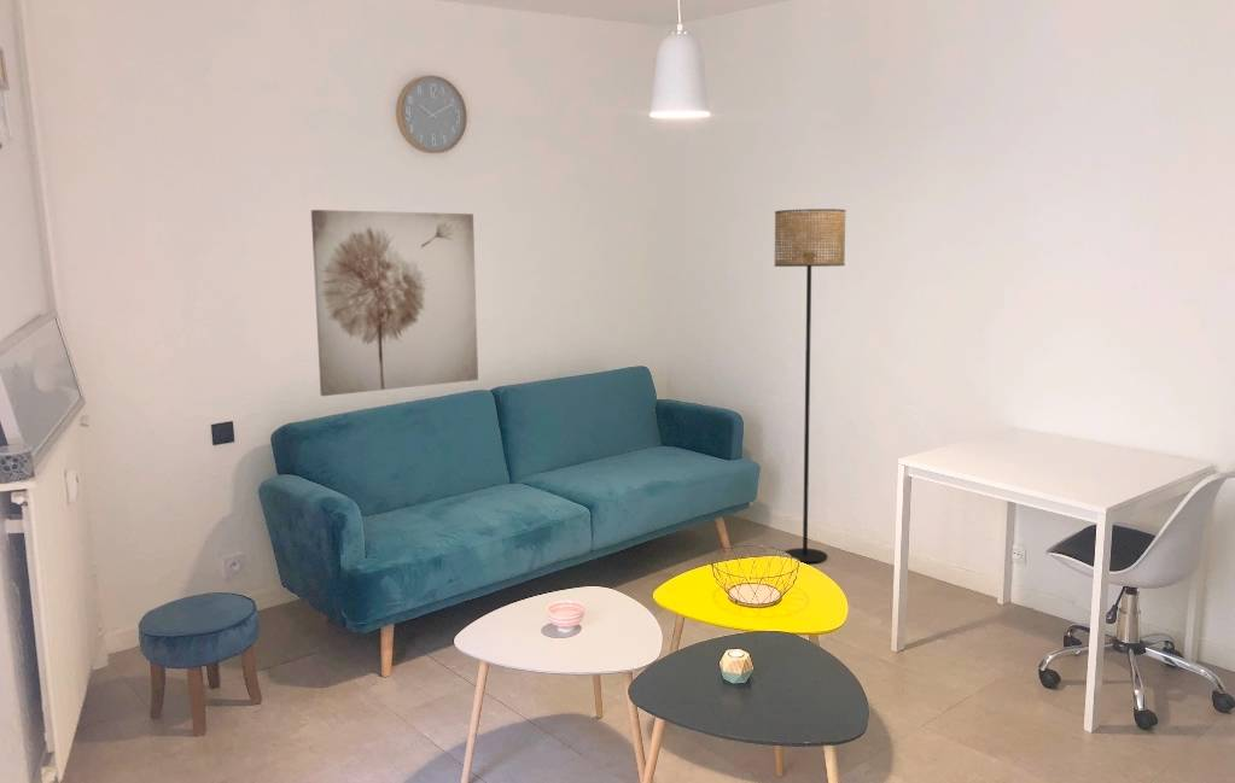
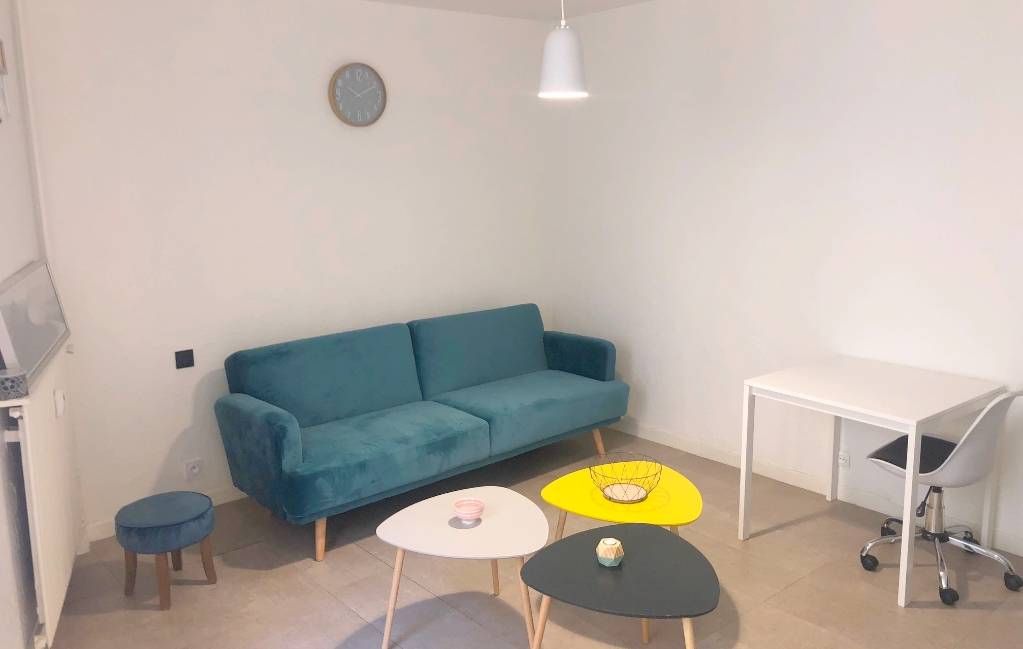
- floor lamp (806, 387)
- wall art (400, 300)
